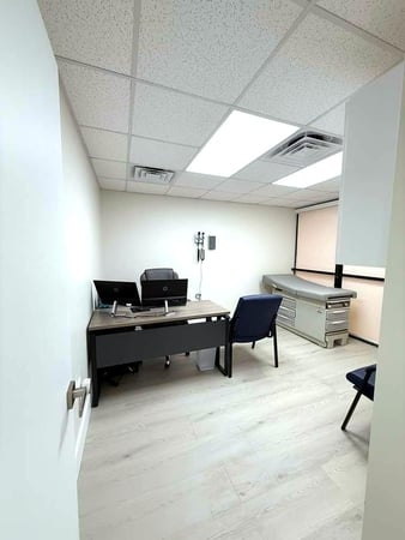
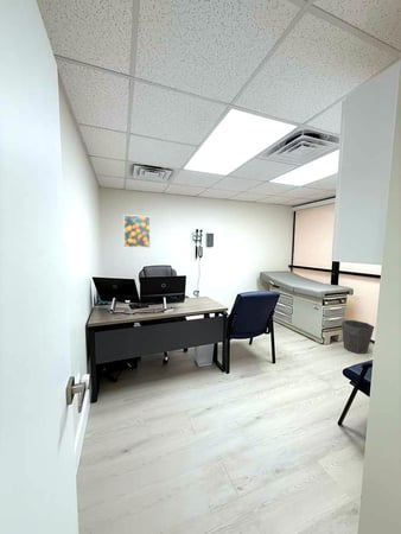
+ waste bin (356, 336)
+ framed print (136, 231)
